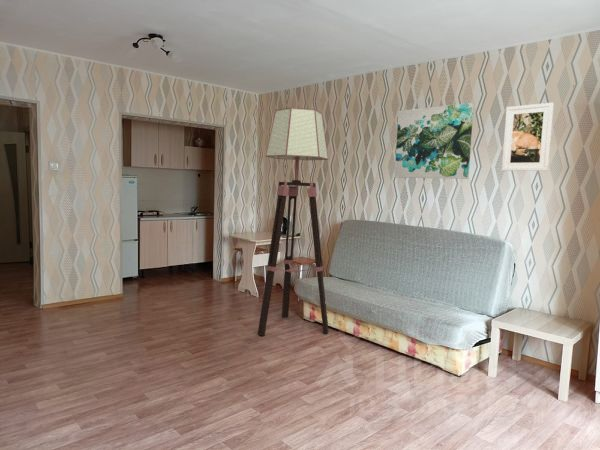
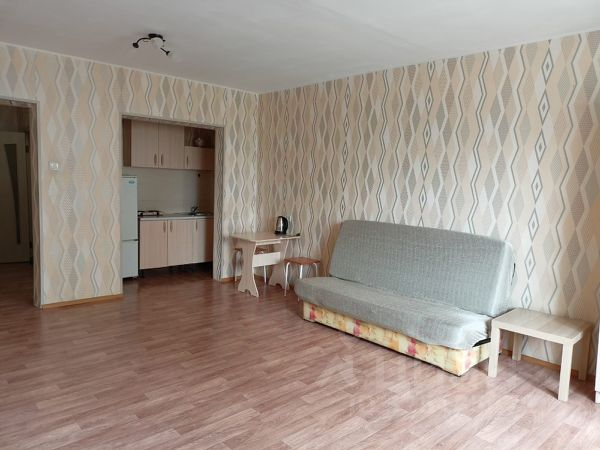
- floor lamp (289, 221)
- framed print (526, 138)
- wall art (431, 143)
